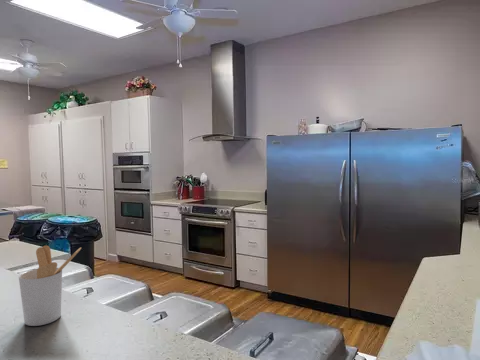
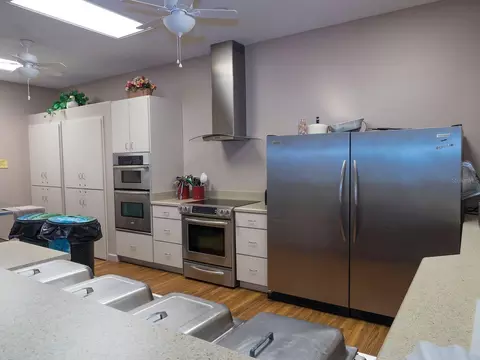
- utensil holder (52, 282)
